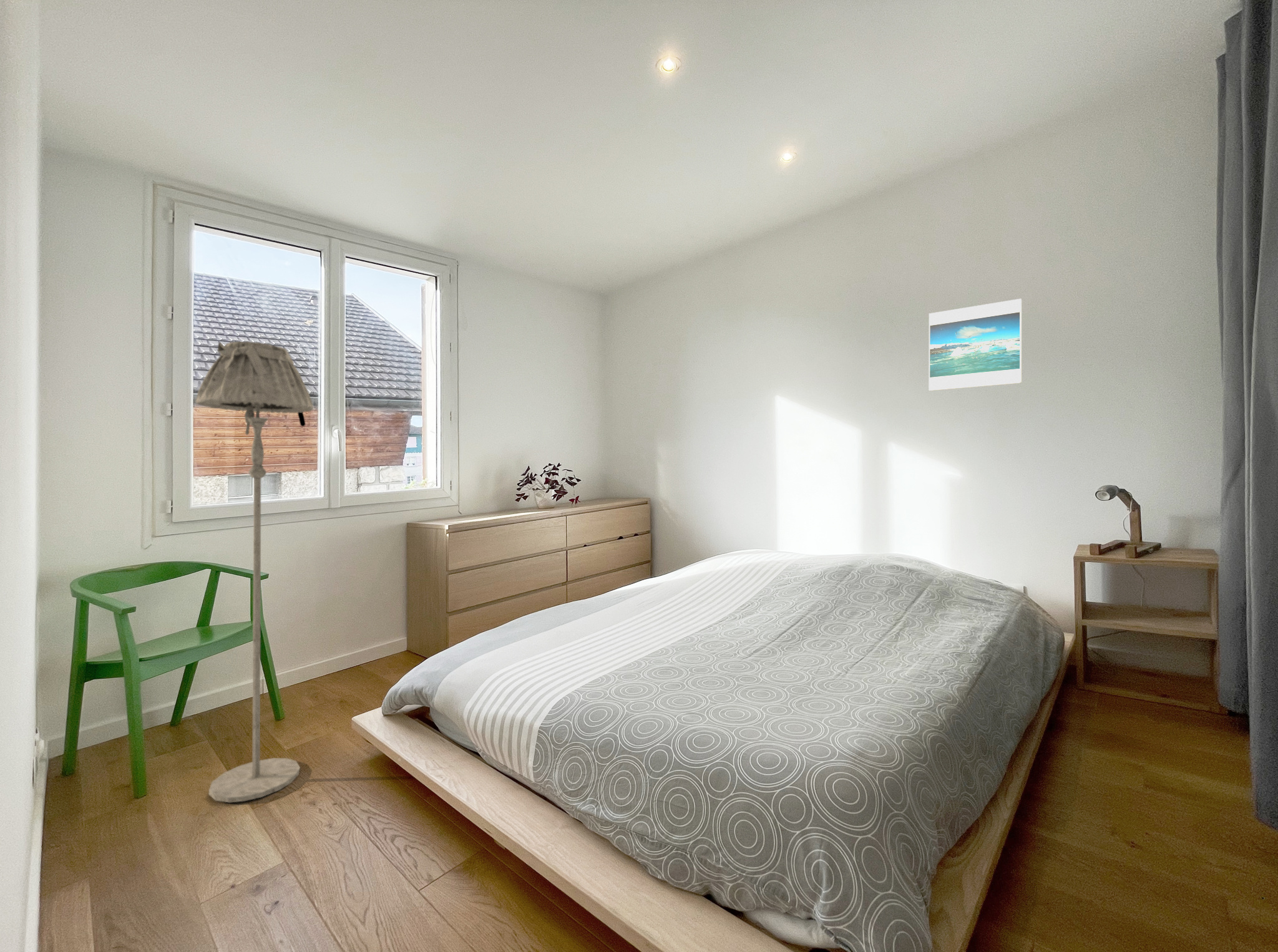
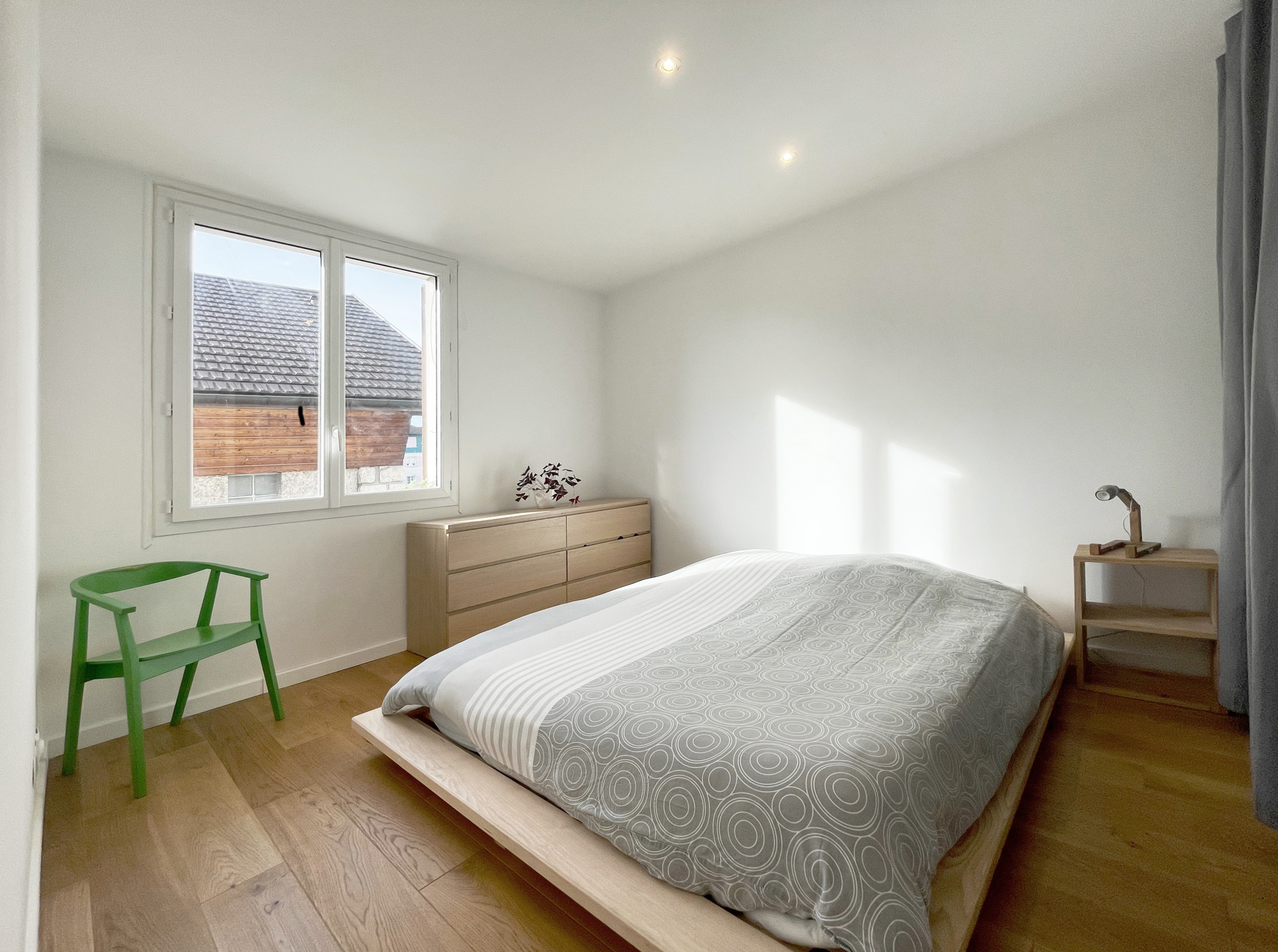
- floor lamp (256, 563)
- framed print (973, 347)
